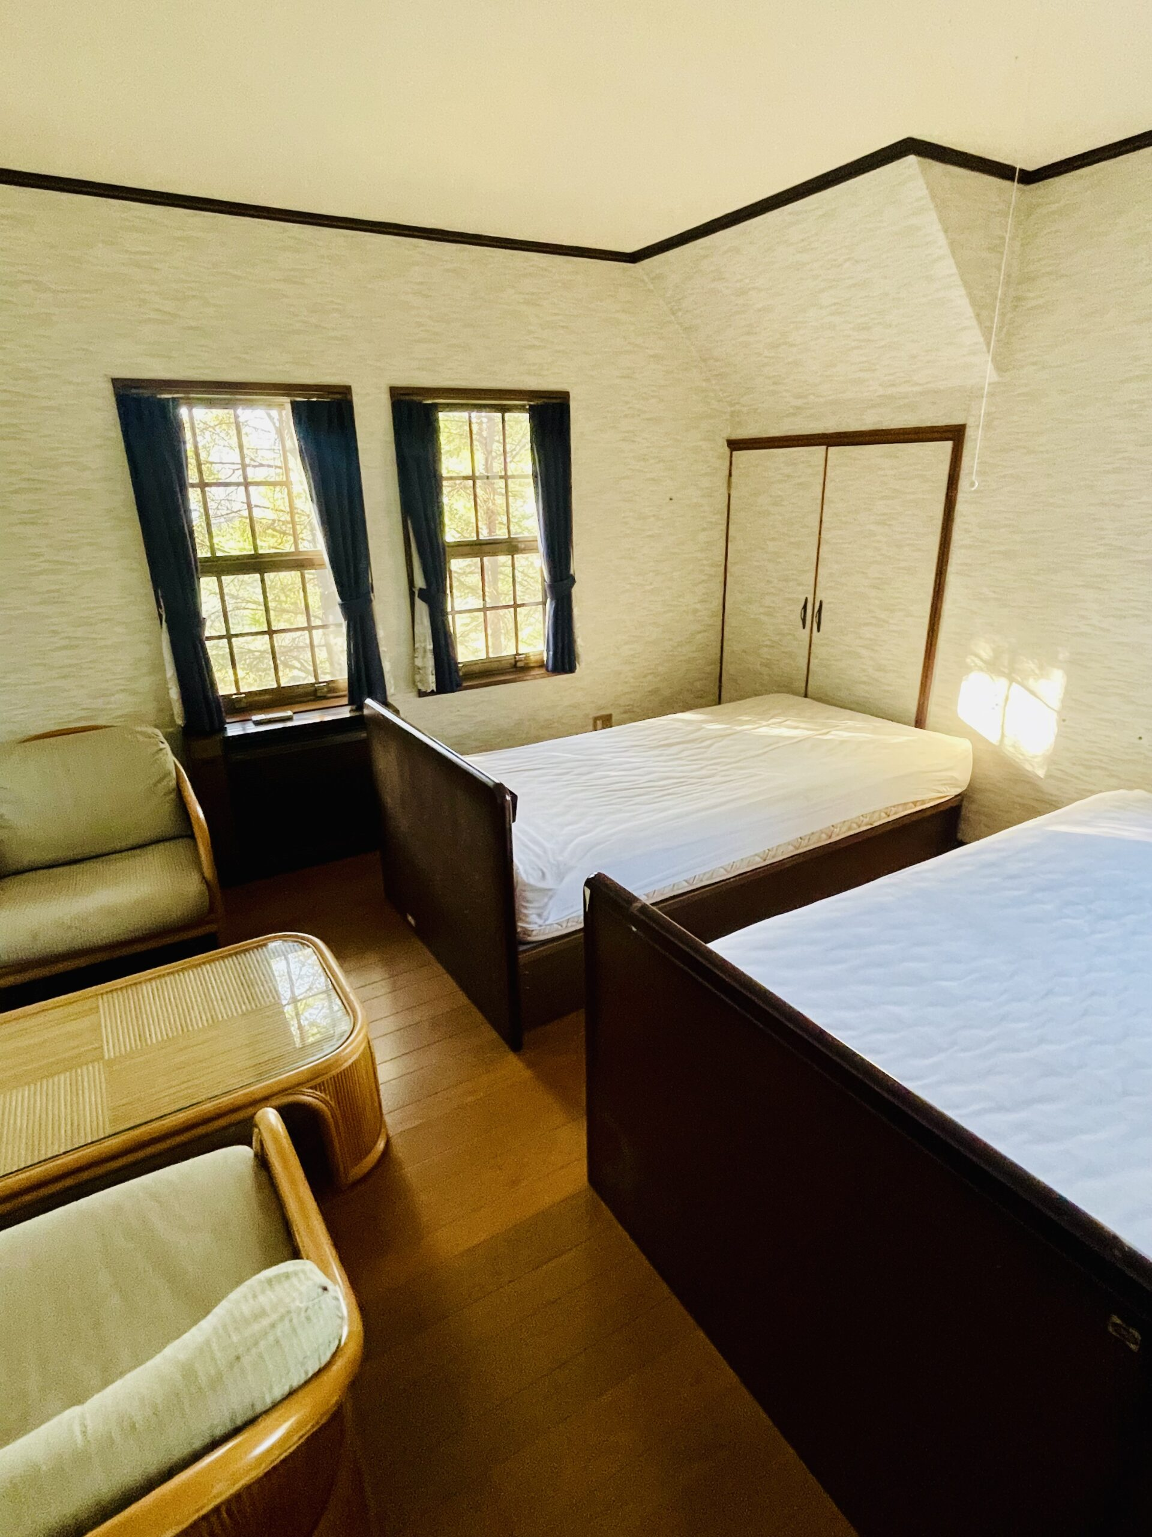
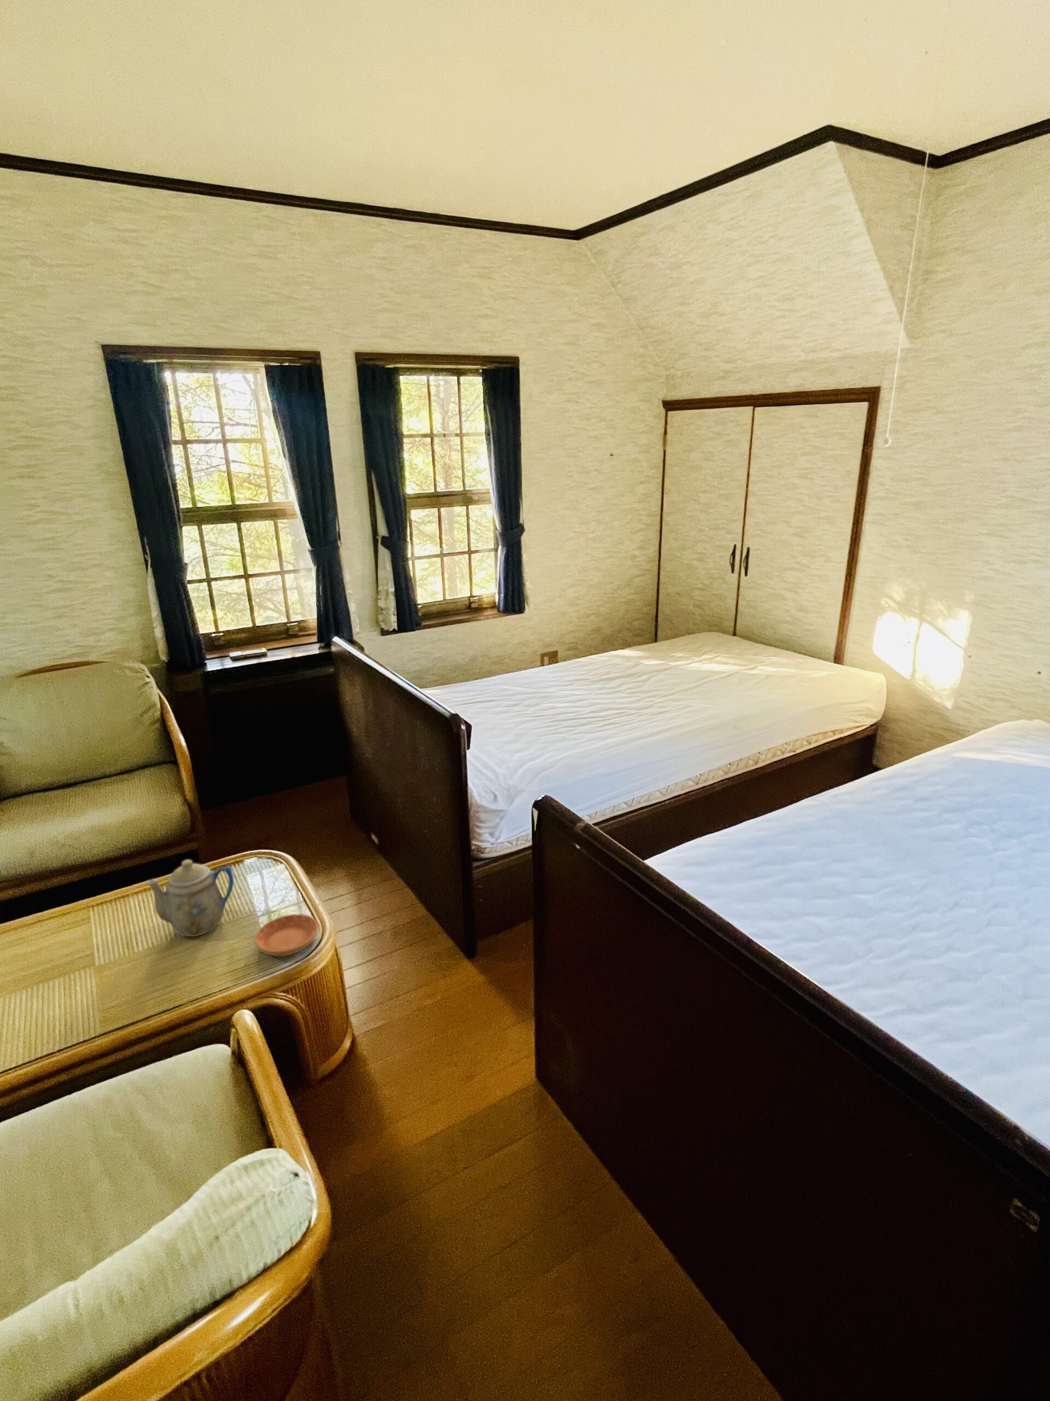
+ saucer (287, 937)
+ teapot (193, 894)
